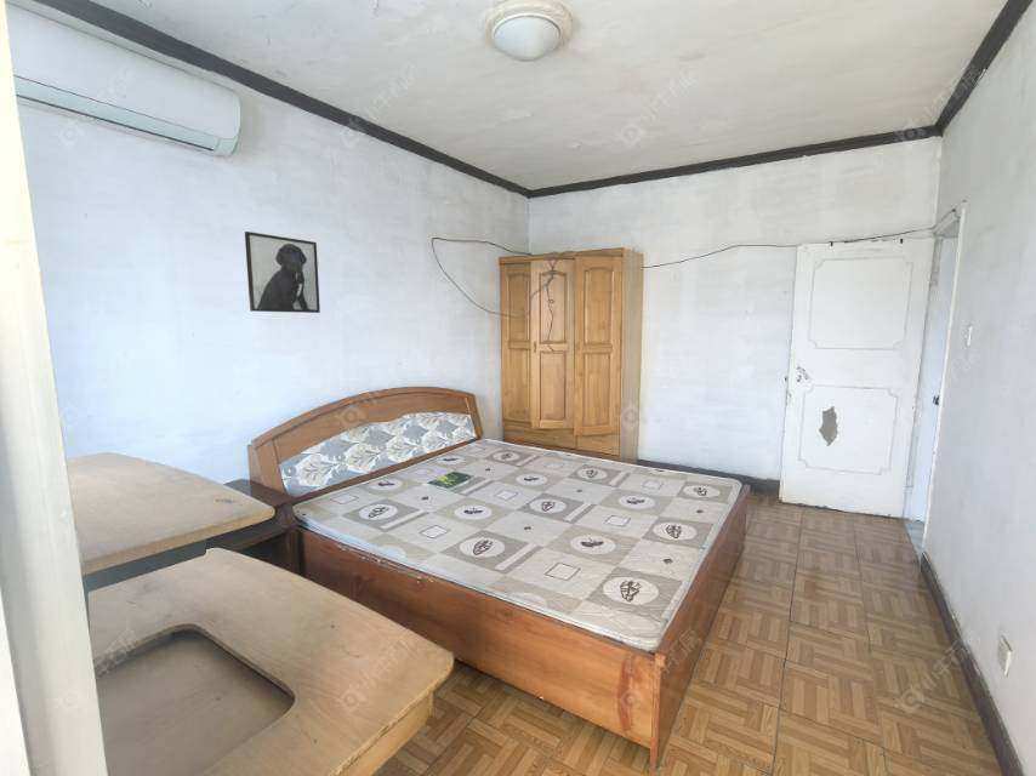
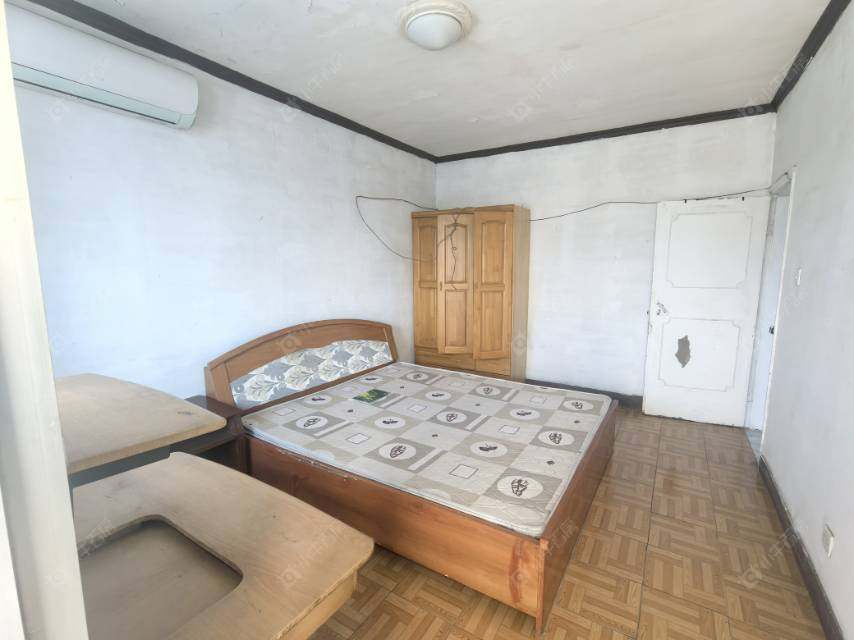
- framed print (284, 274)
